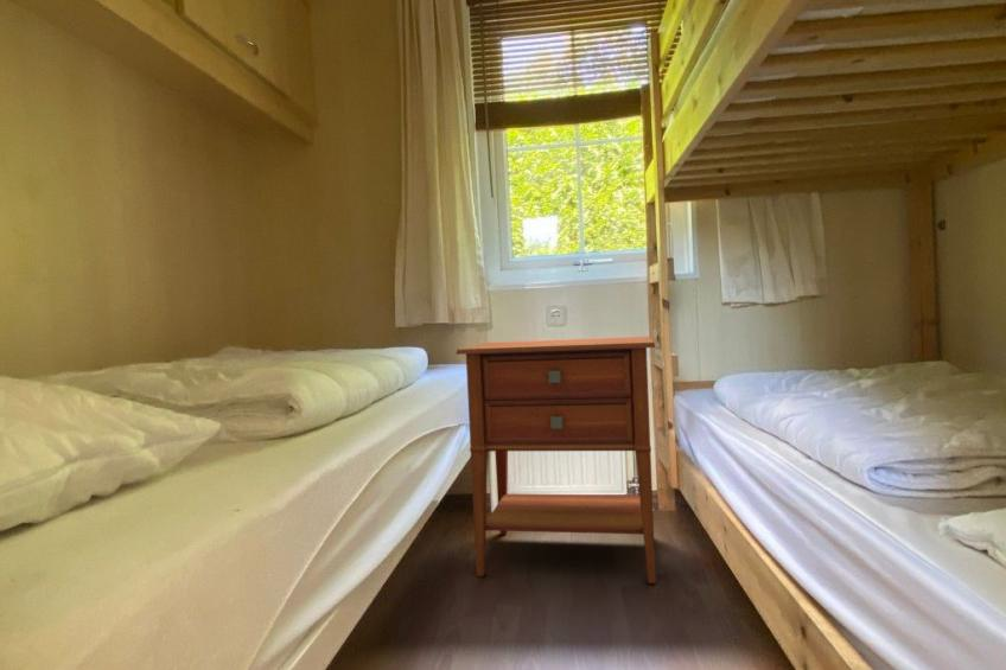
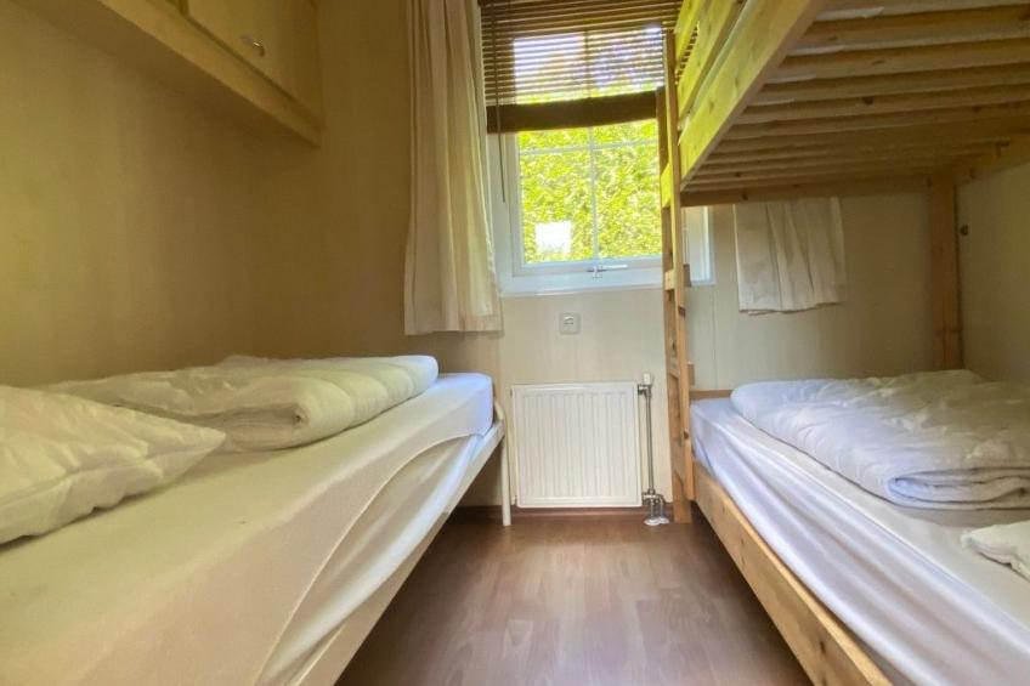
- nightstand (565, 448)
